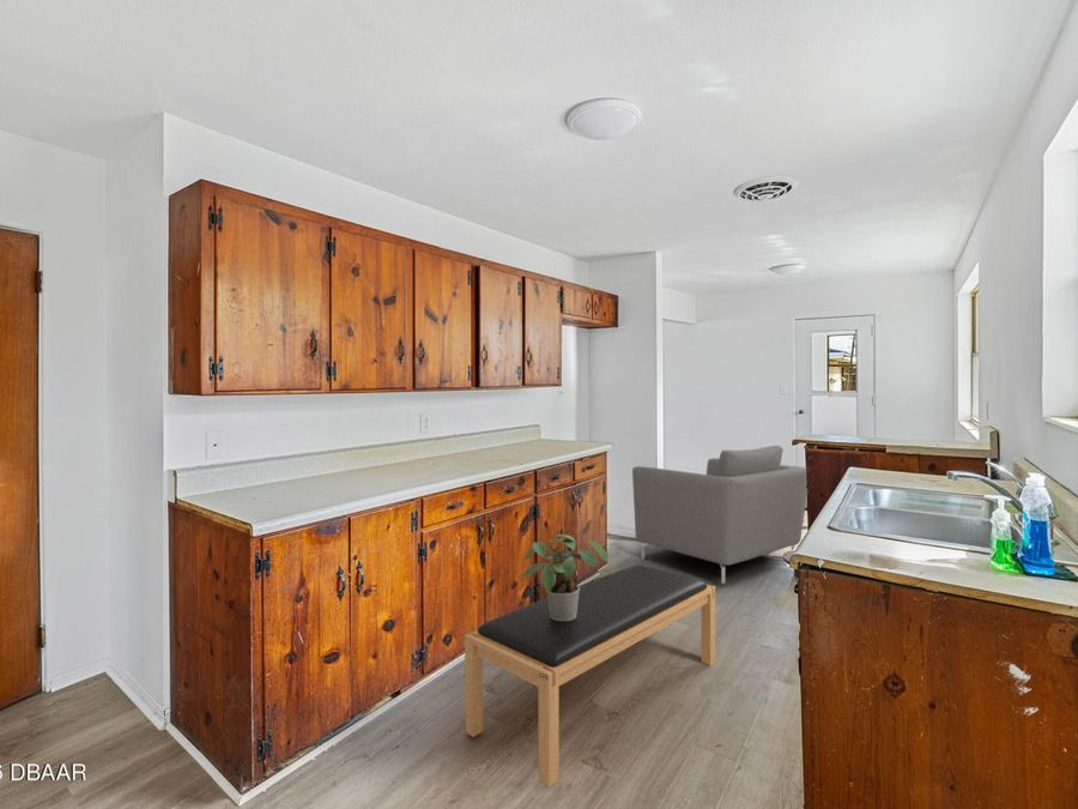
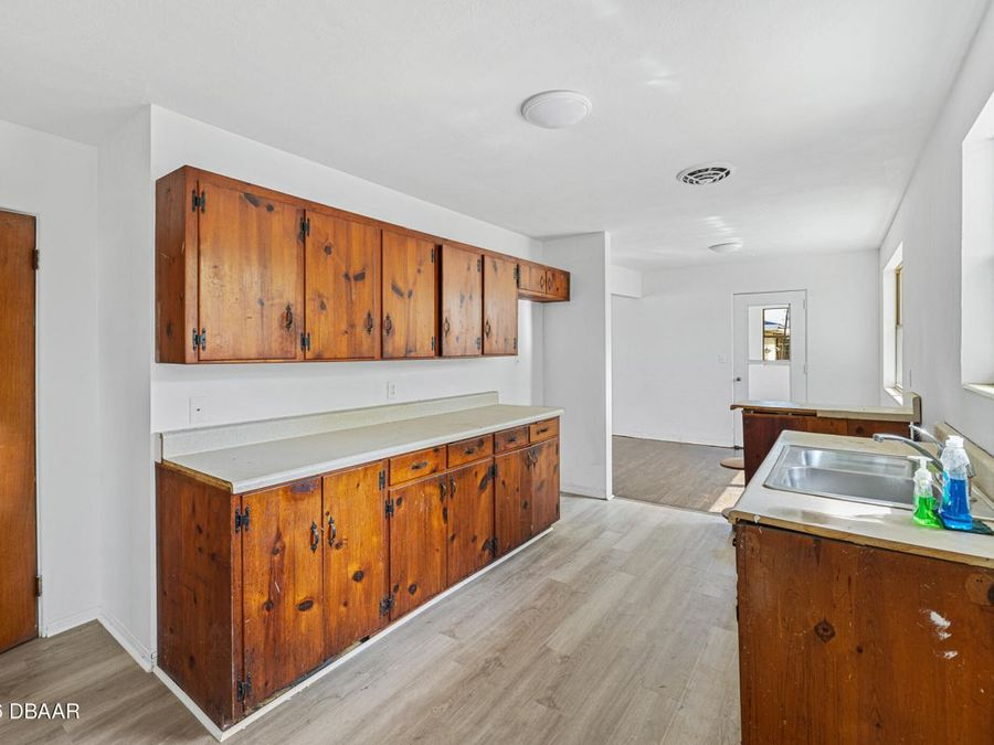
- bench (604, 645)
- potted plant (557, 578)
- chair (721, 502)
